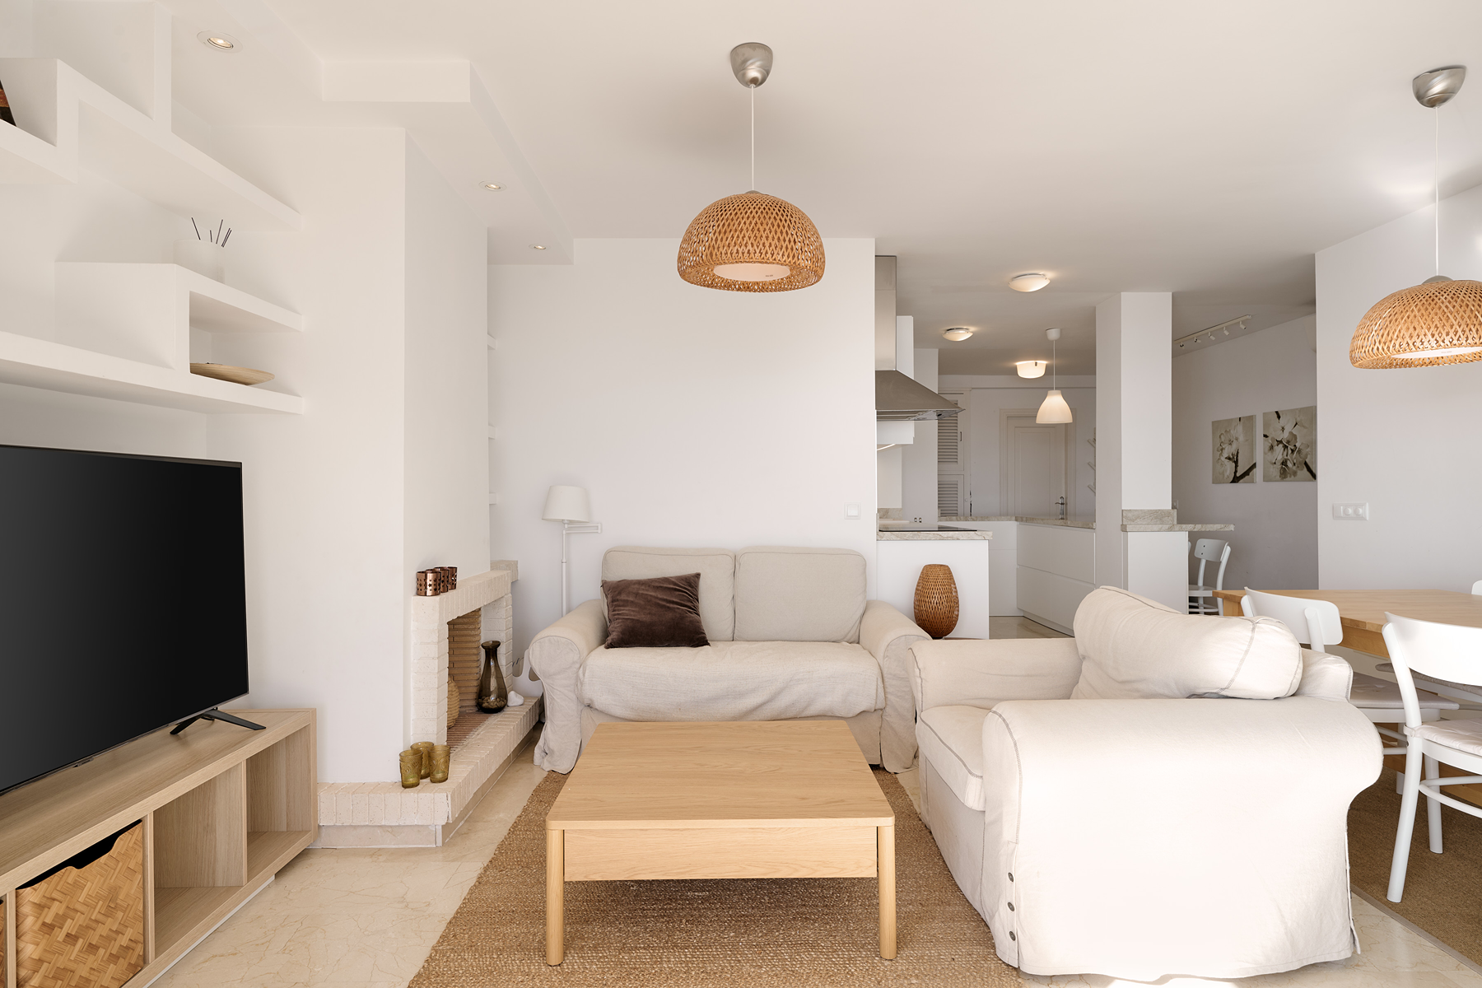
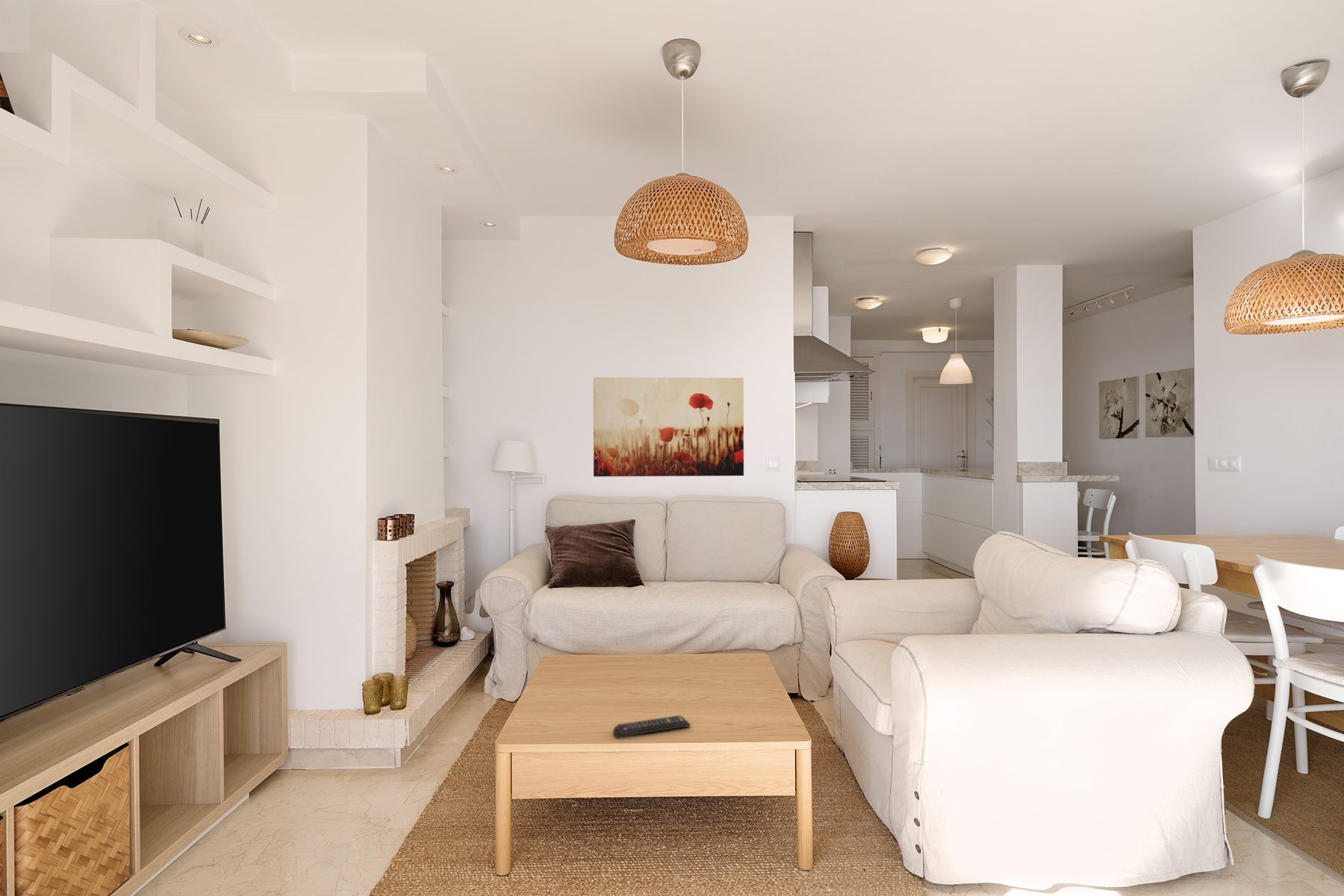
+ wall art (668, 426)
+ remote control (652, 726)
